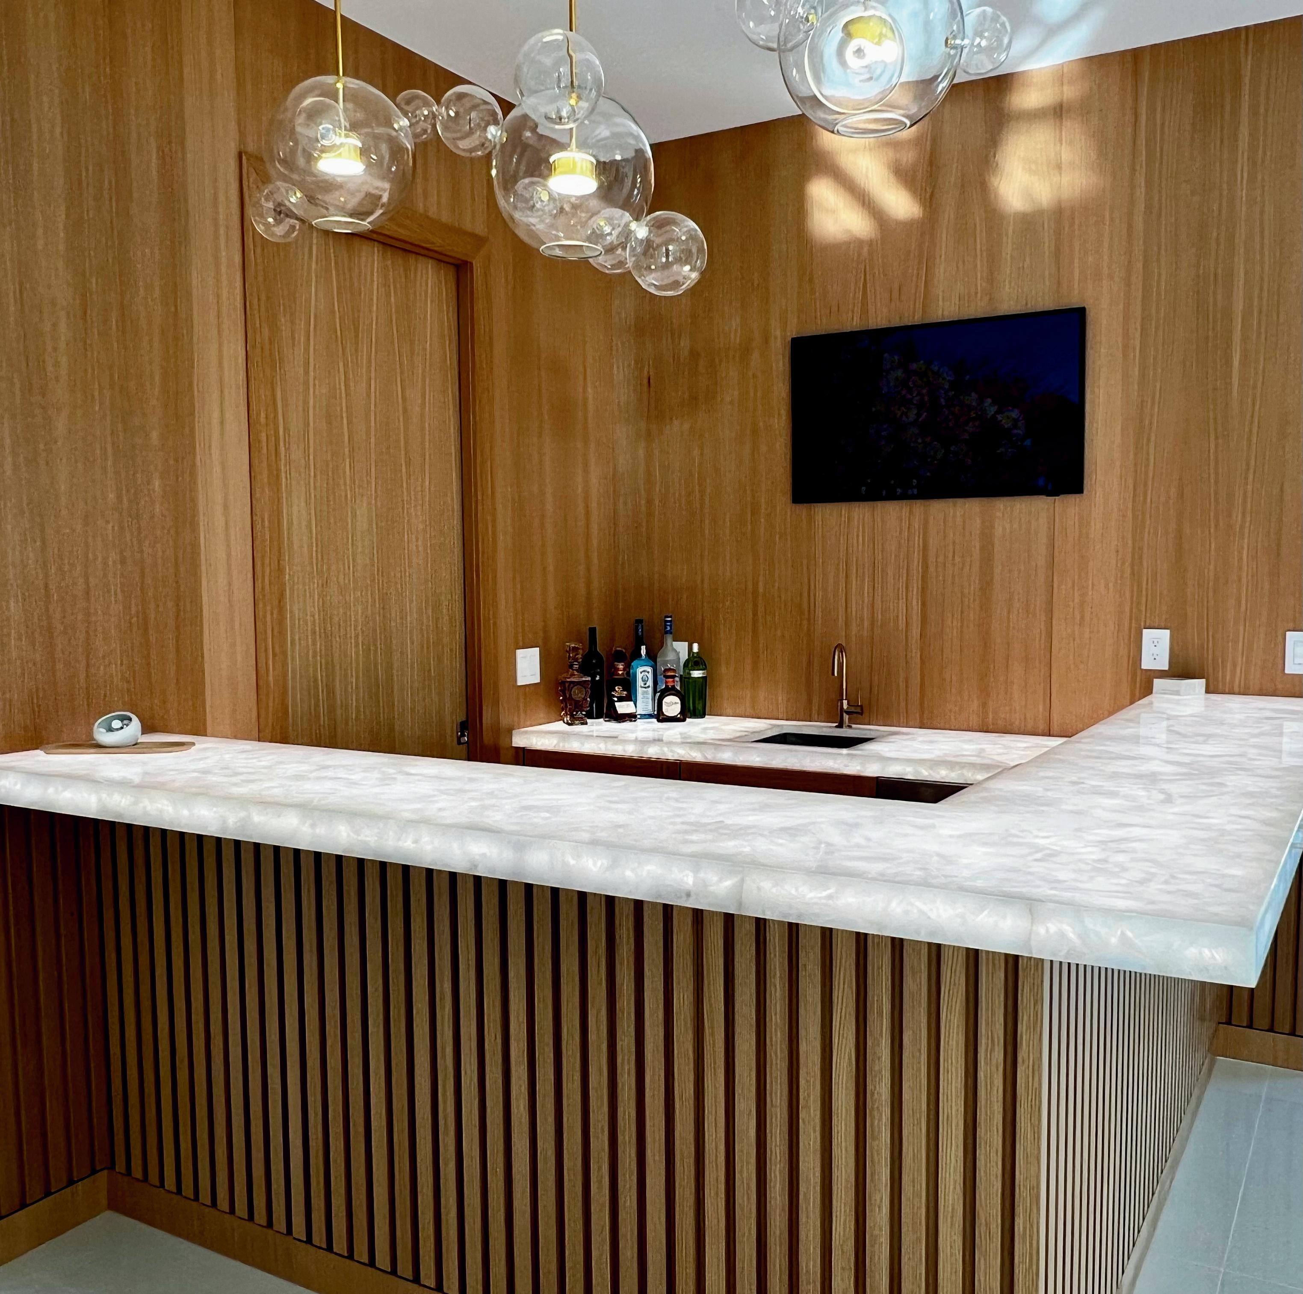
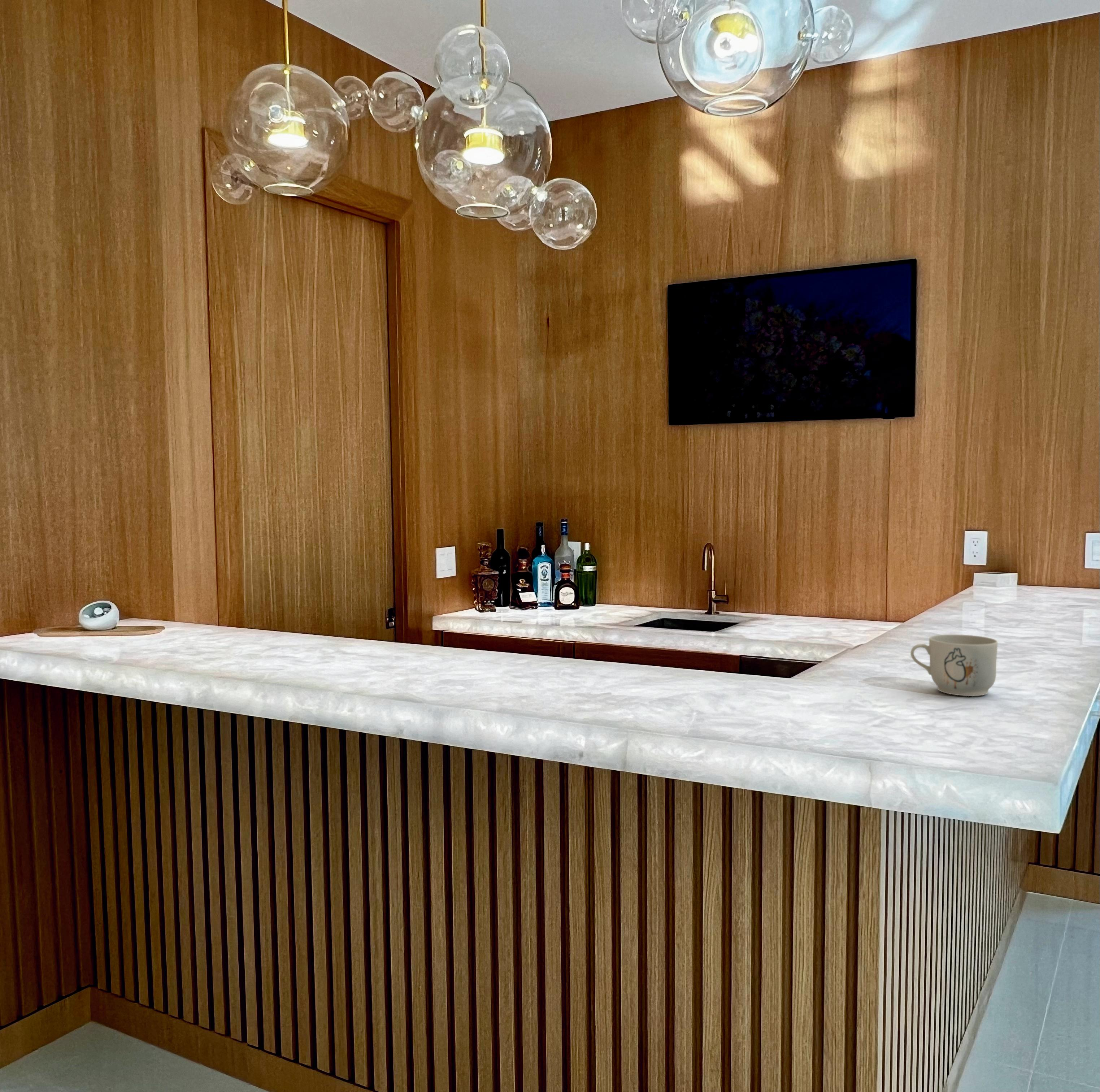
+ mug (953, 664)
